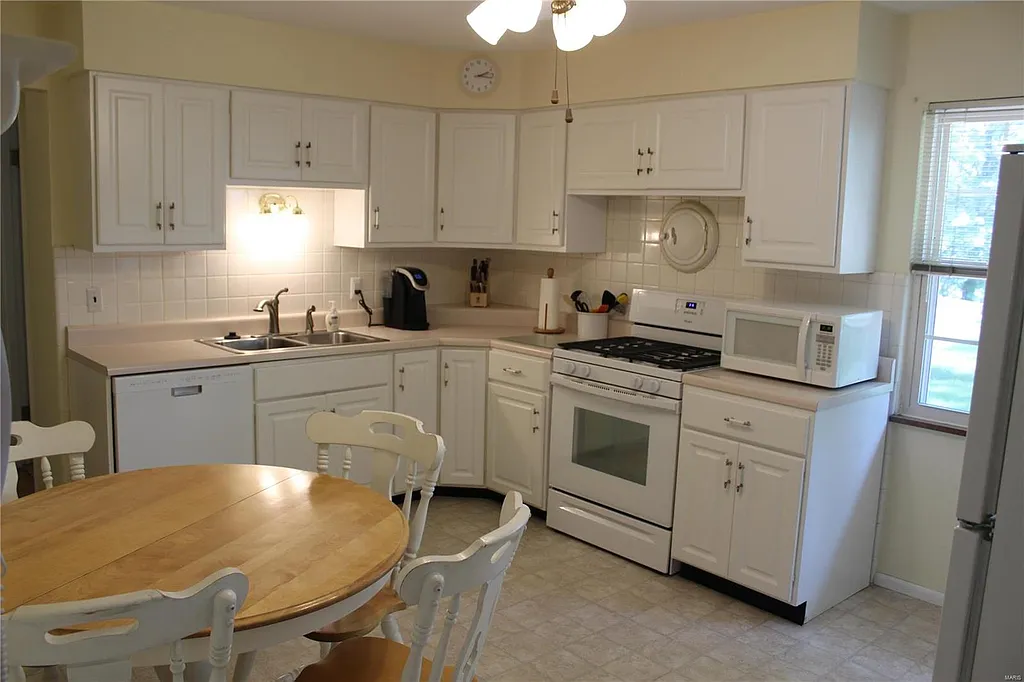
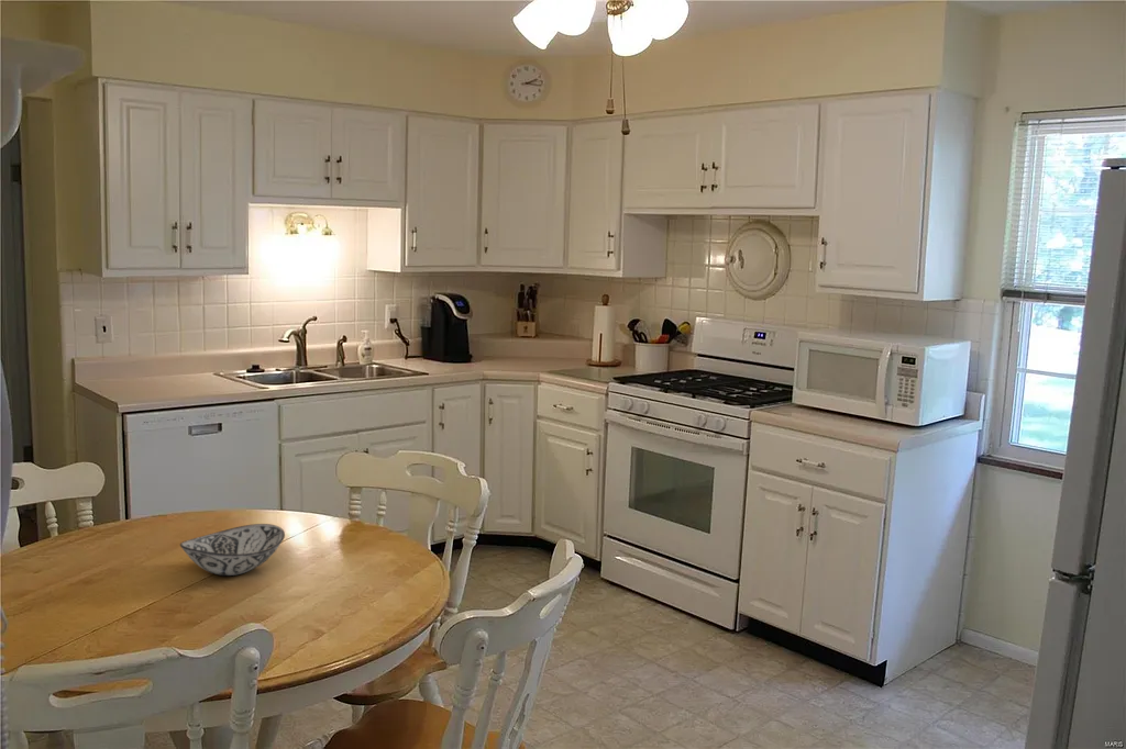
+ decorative bowl (233, 552)
